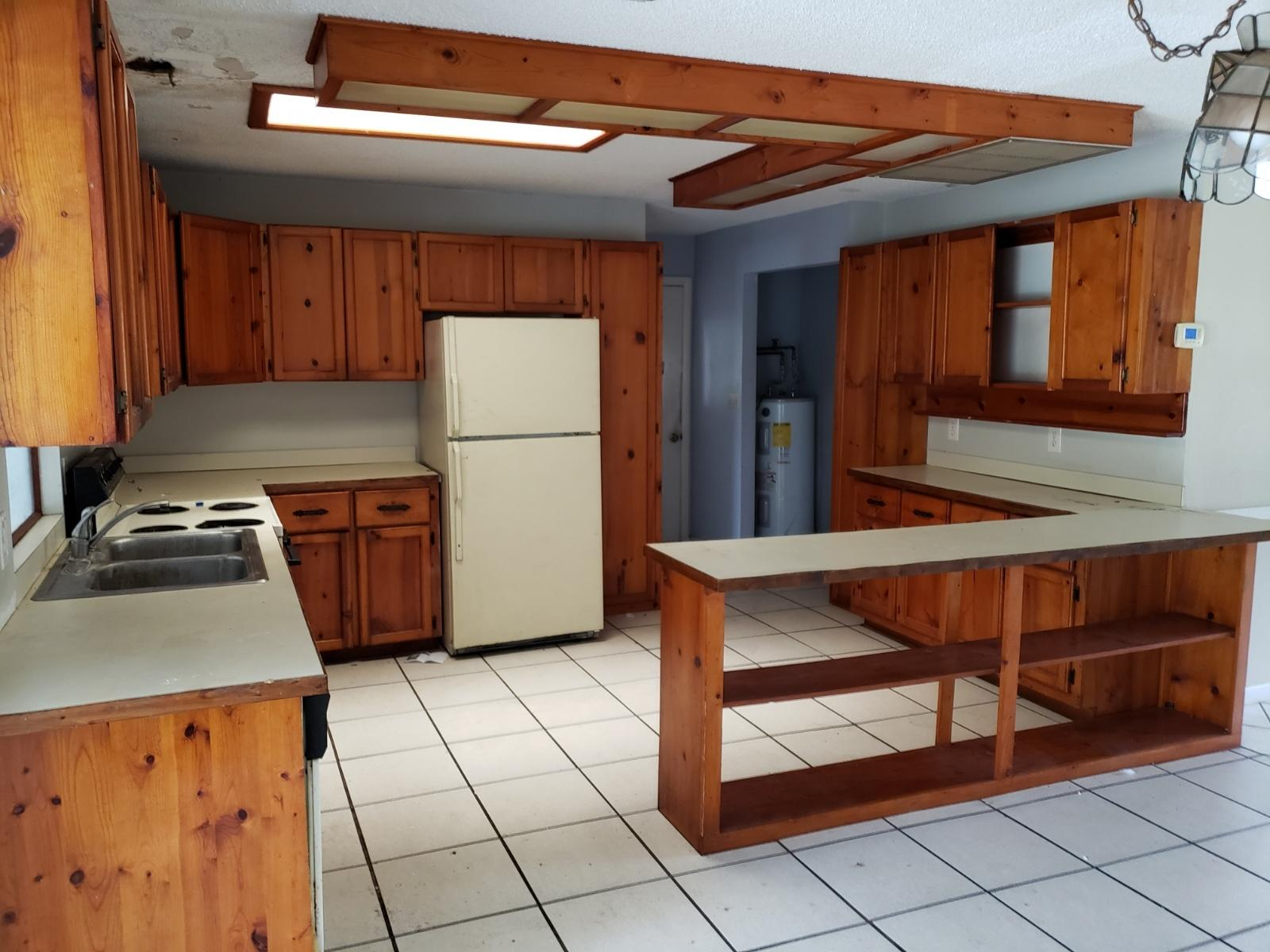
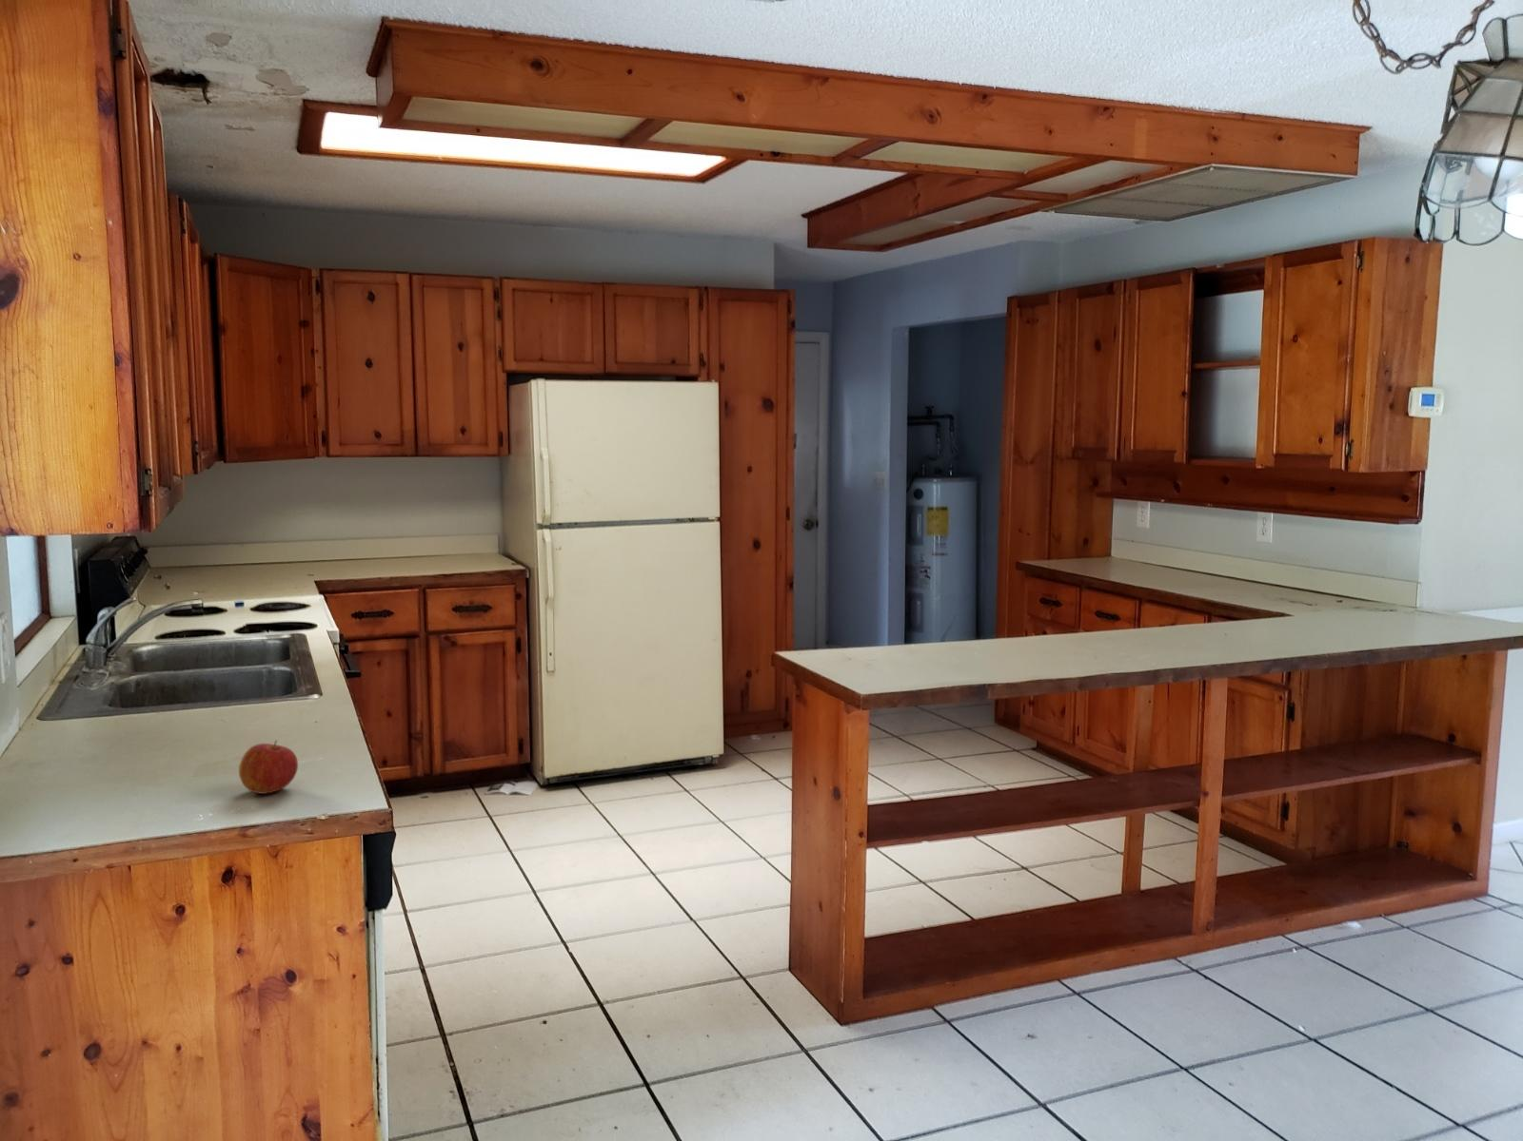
+ apple (269, 766)
